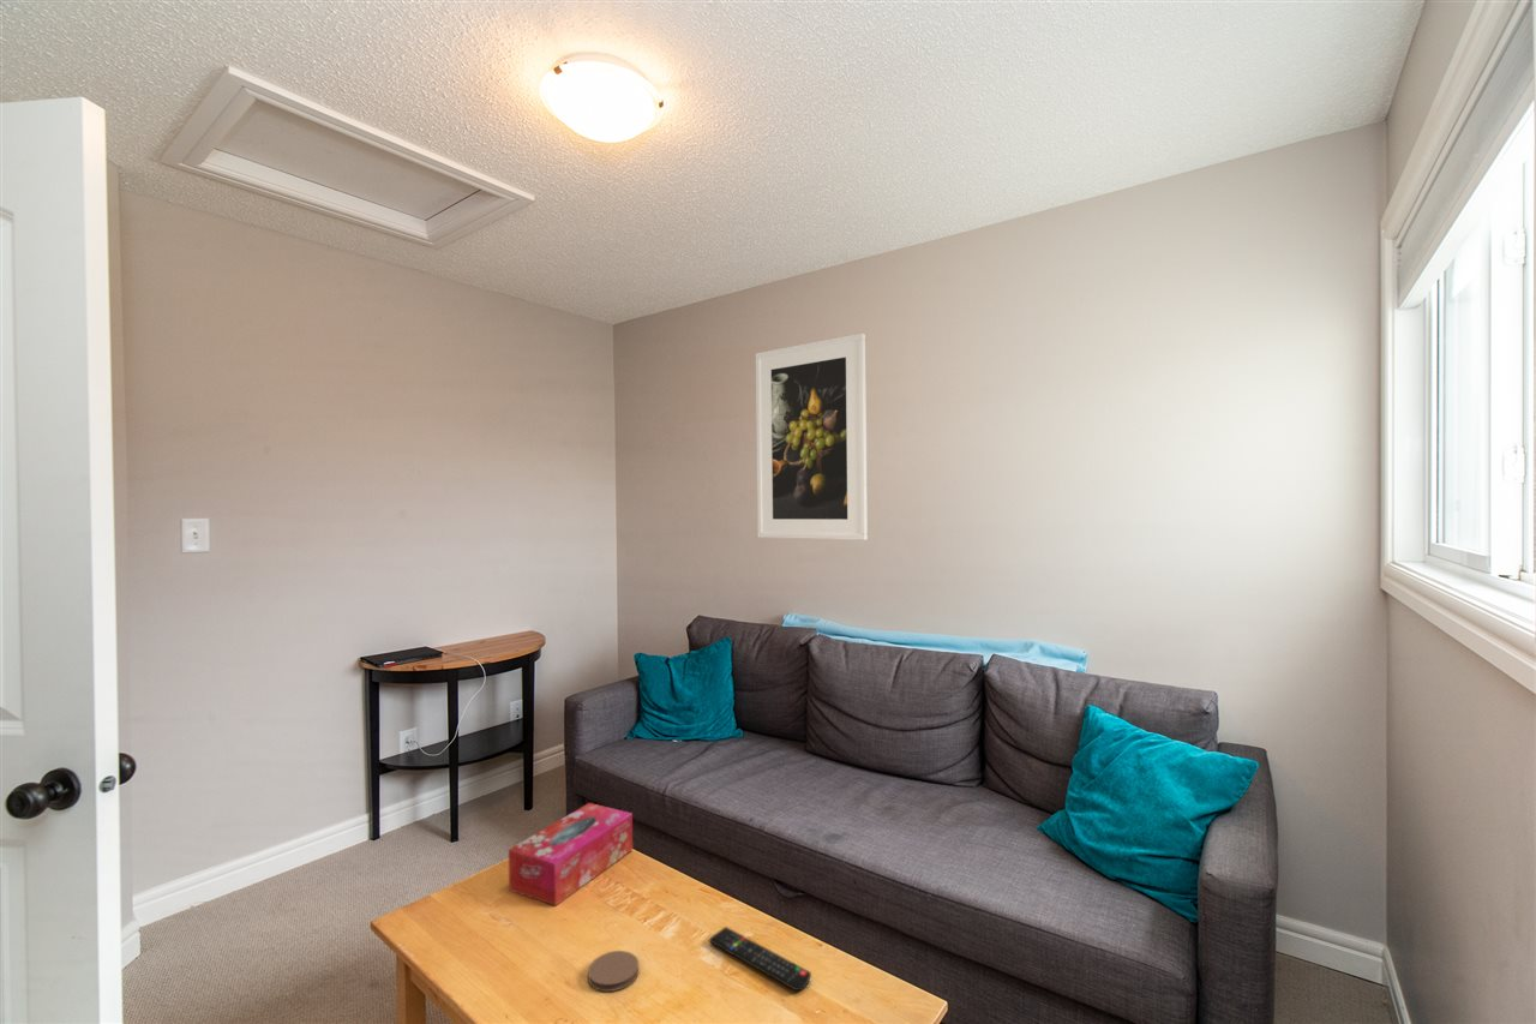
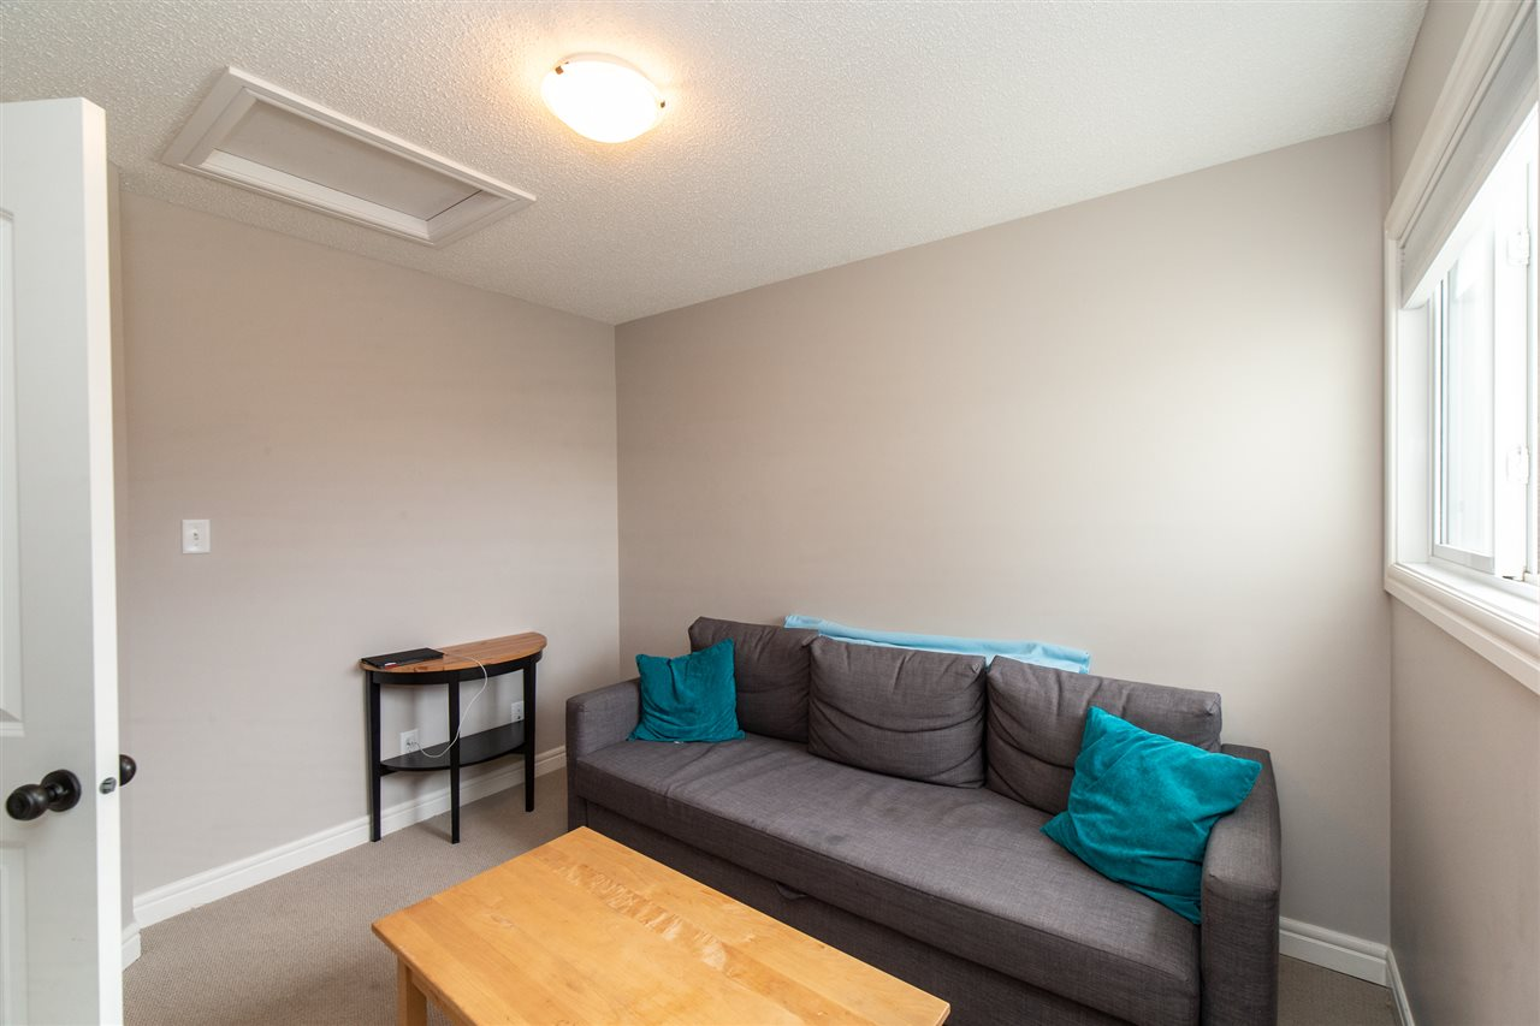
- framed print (808, 441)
- tissue box (574, 849)
- coaster (613, 970)
- remote control (758, 958)
